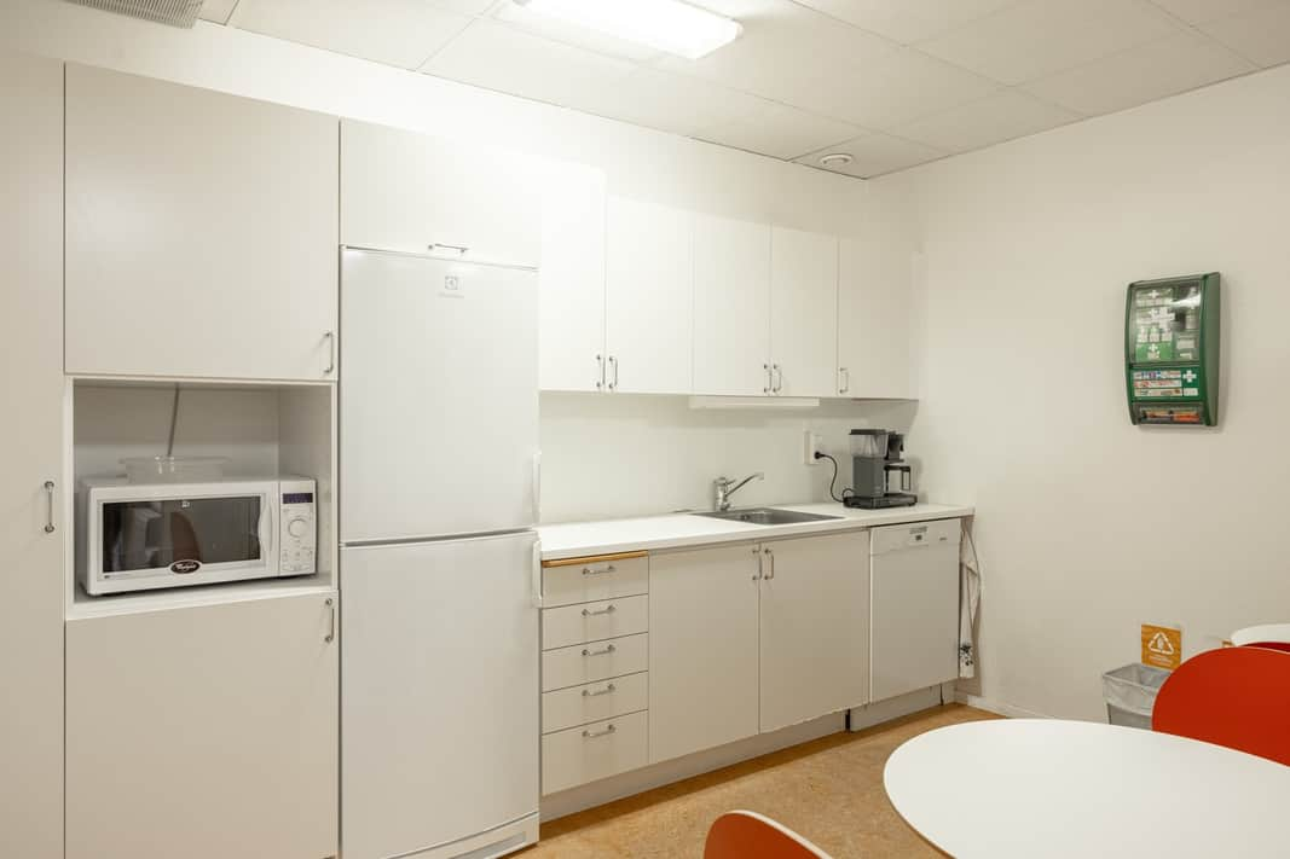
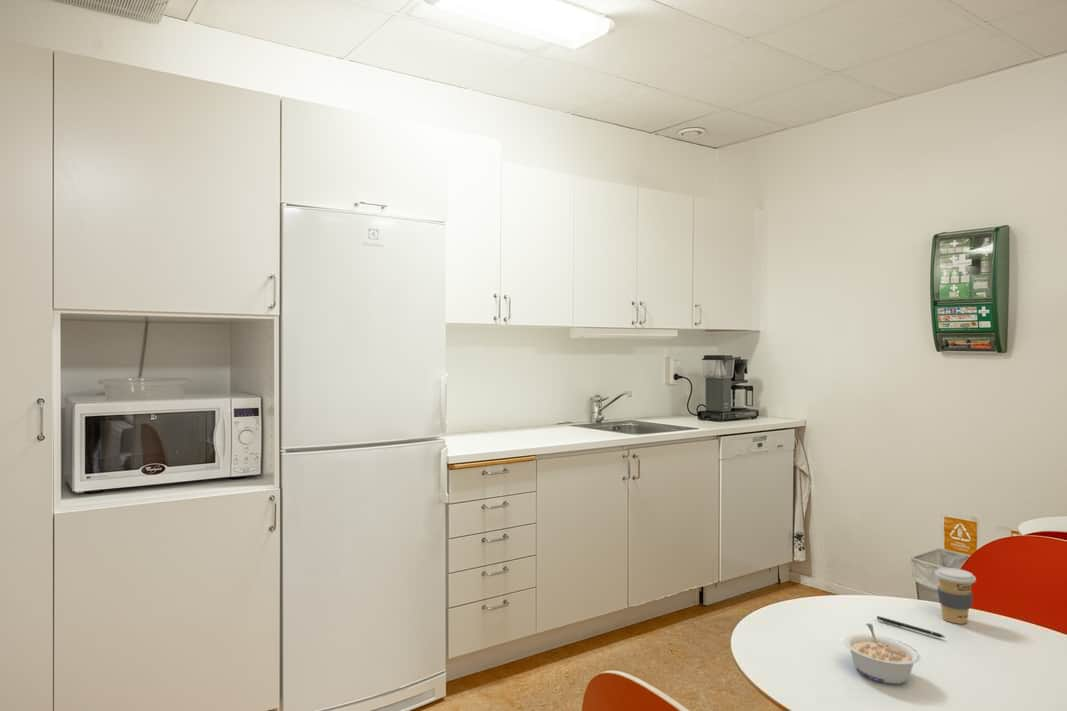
+ legume (878, 656)
+ pen (910, 627)
+ coffee cup (954, 595)
